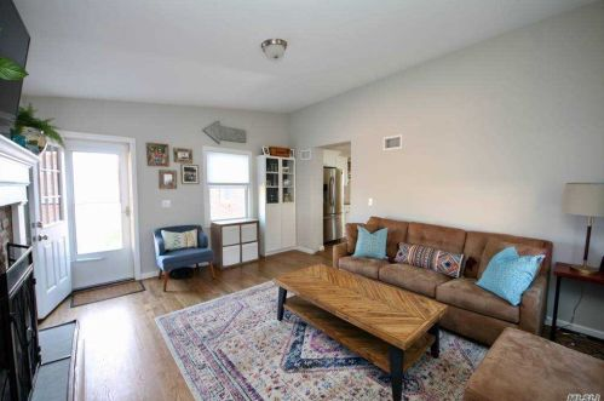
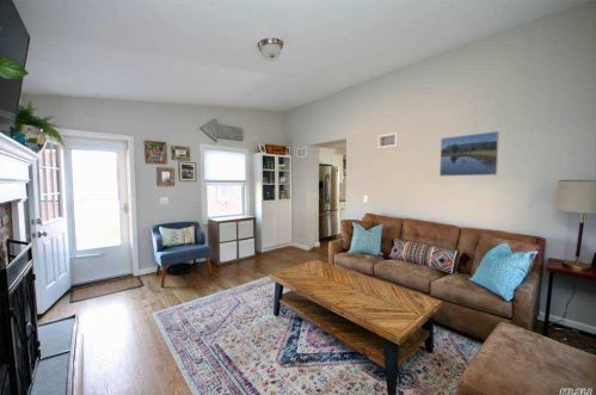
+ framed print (467, 155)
